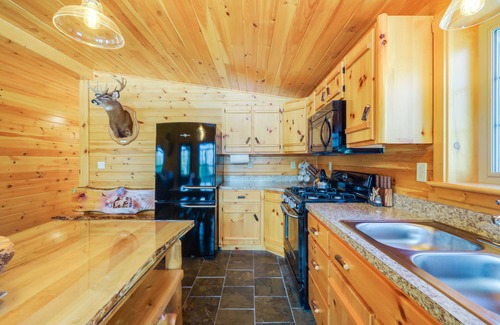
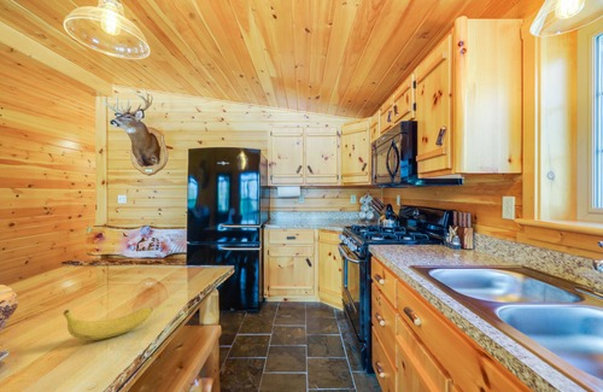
+ fruit (111, 320)
